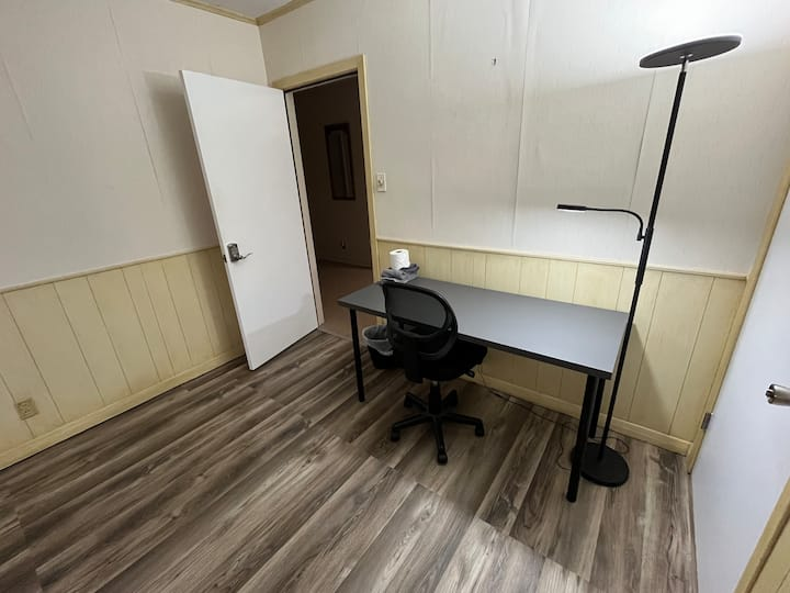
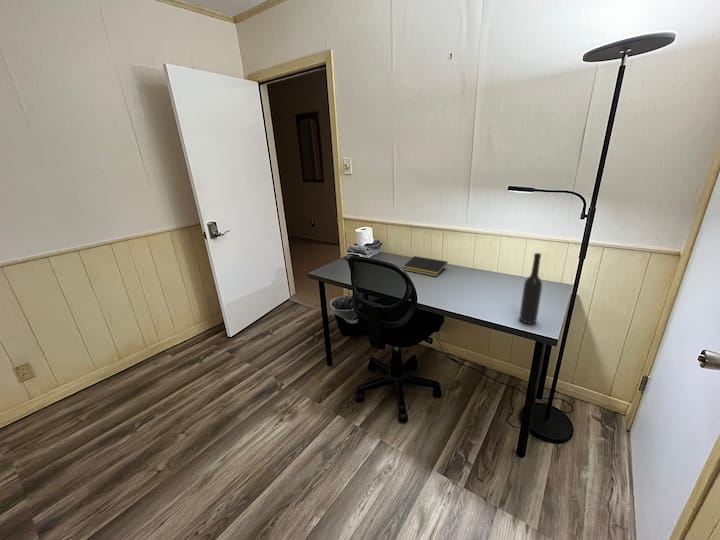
+ bottle (532, 288)
+ notepad (424, 265)
